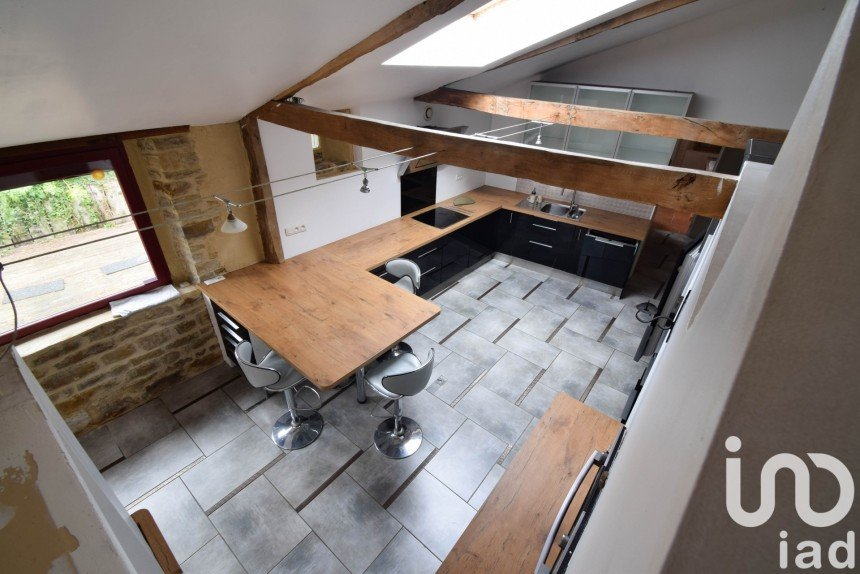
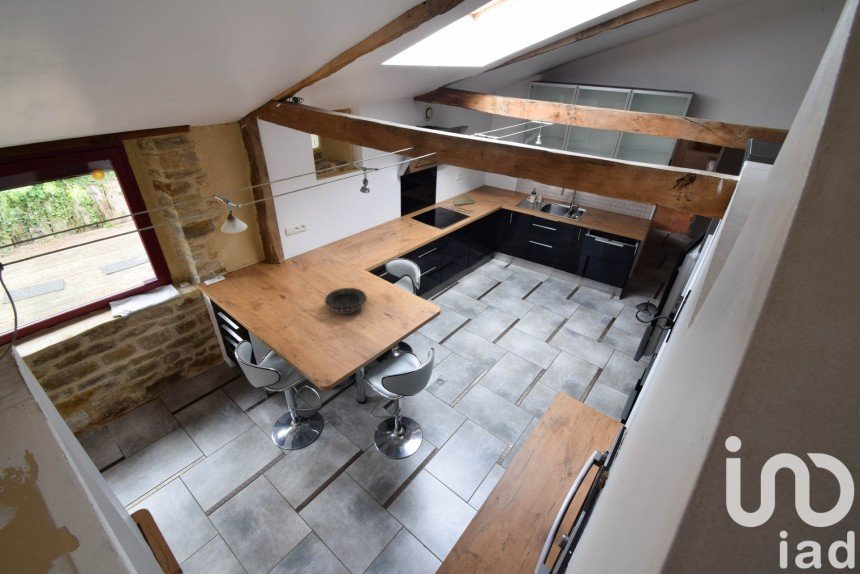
+ decorative bowl (345, 302)
